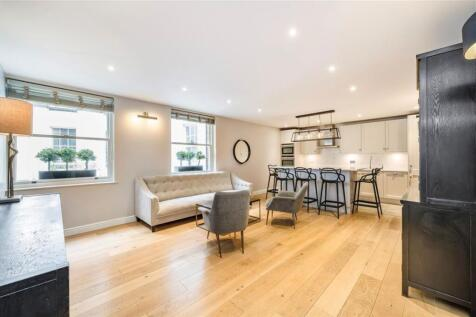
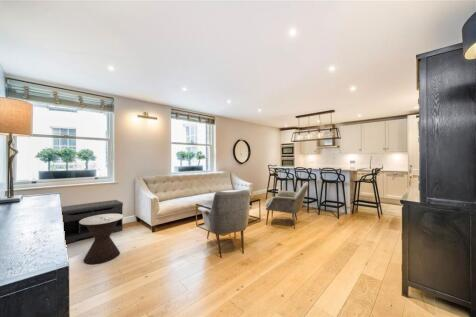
+ bench (89, 216)
+ side table (102, 237)
